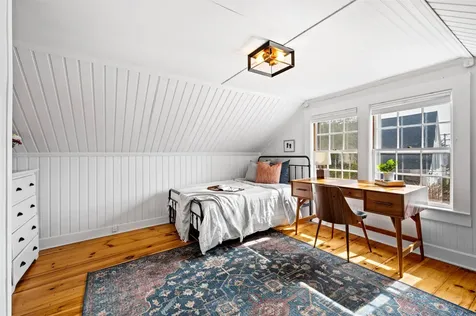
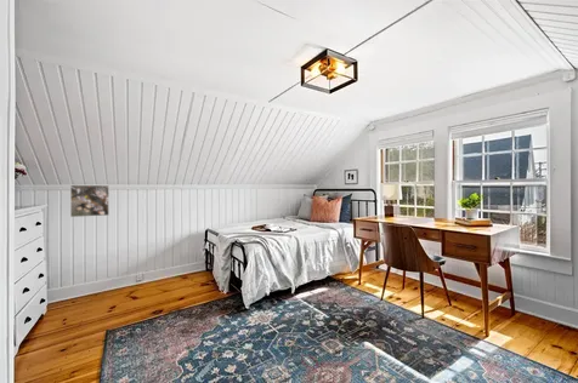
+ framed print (90, 200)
